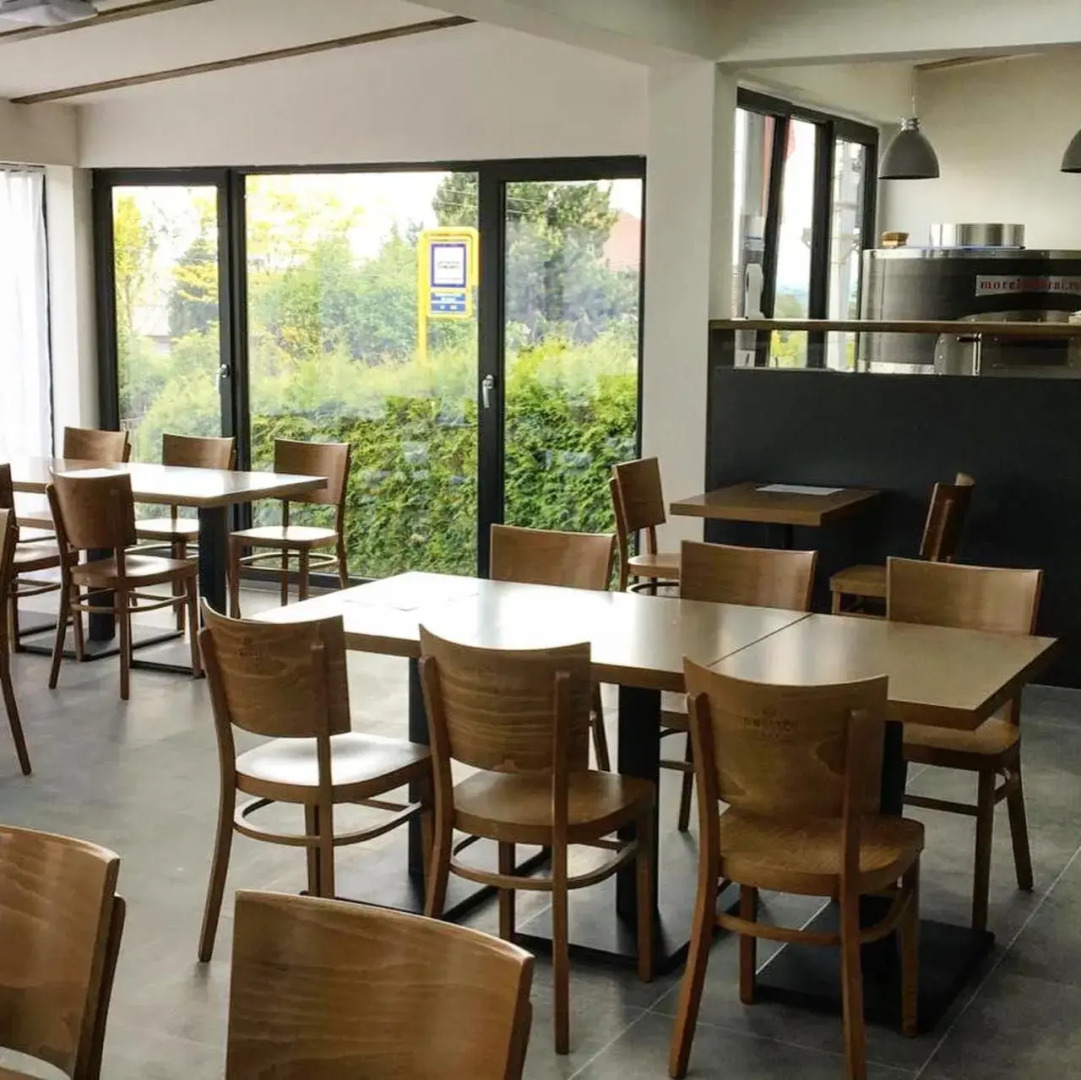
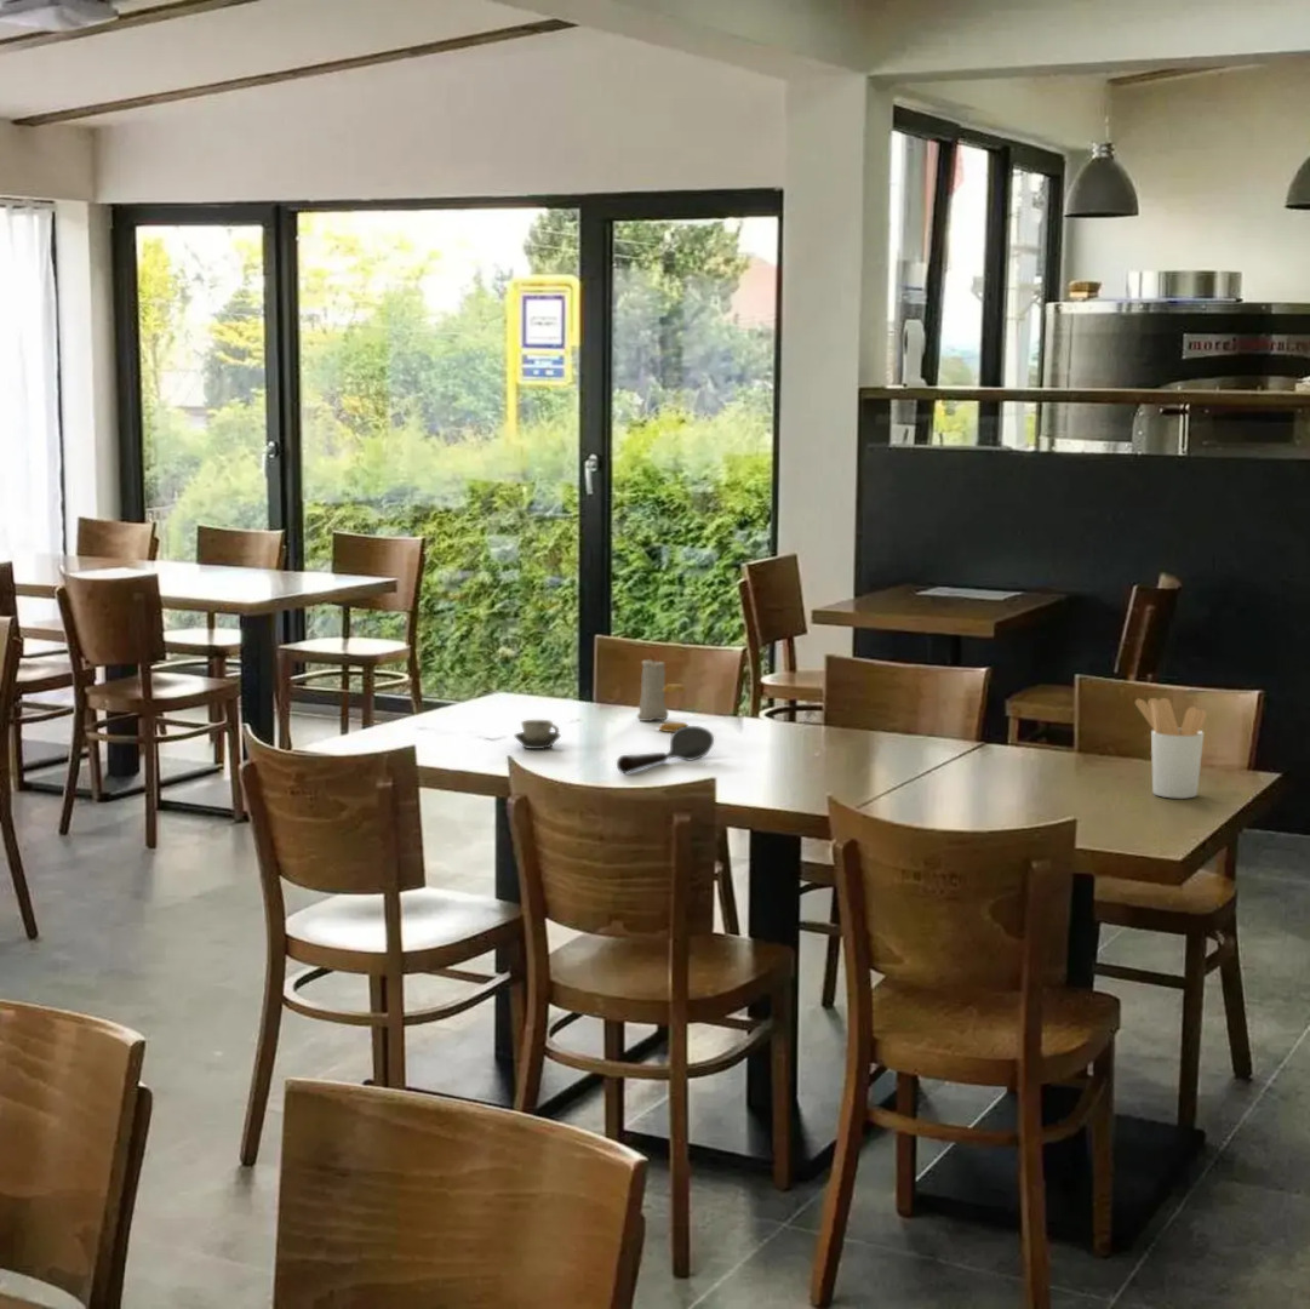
+ utensil holder (1168, 744)
+ spoon (670, 749)
+ candle (652, 686)
+ salt shaker (674, 691)
+ cup (537, 733)
